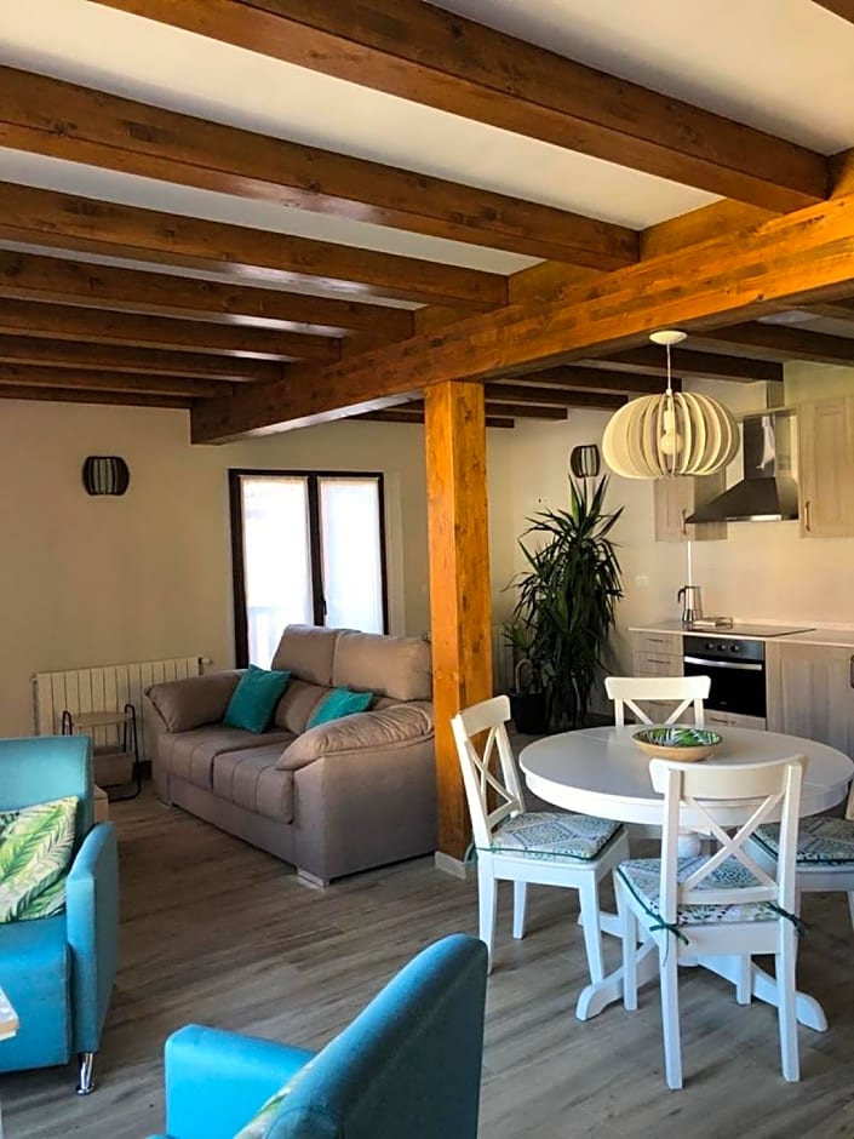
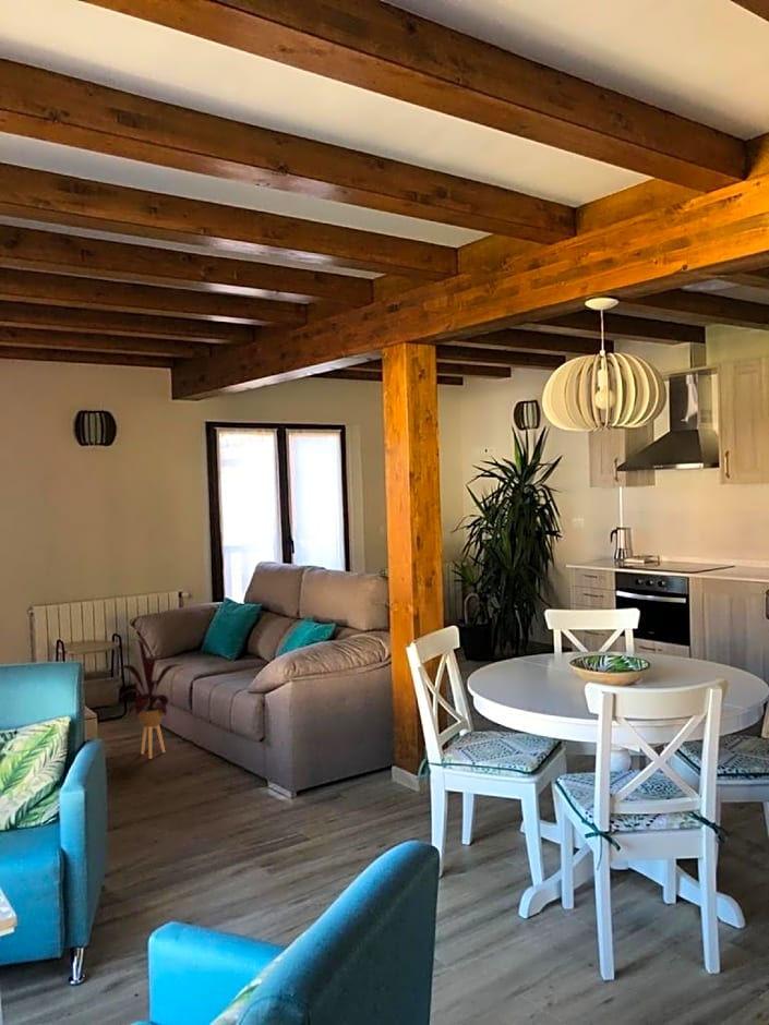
+ house plant (143, 695)
